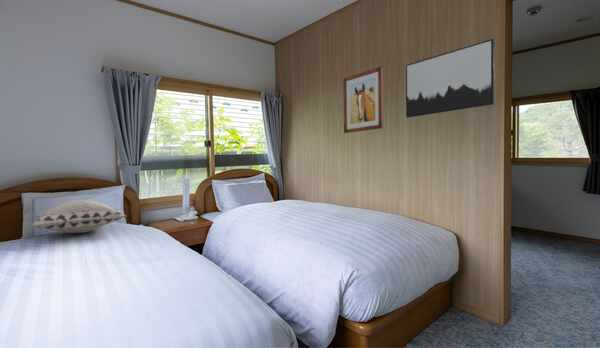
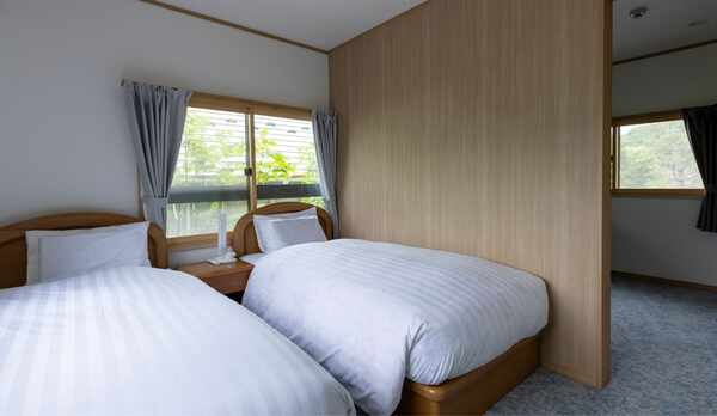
- wall art (445, 82)
- wall art (362, 102)
- decorative pillow (81, 216)
